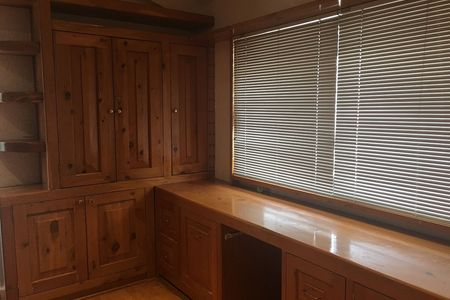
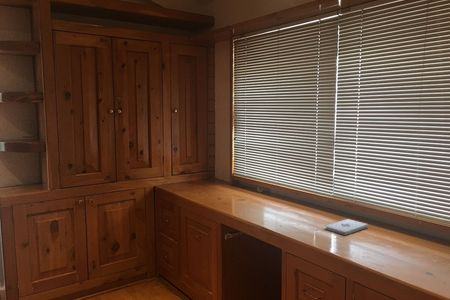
+ notepad (346, 226)
